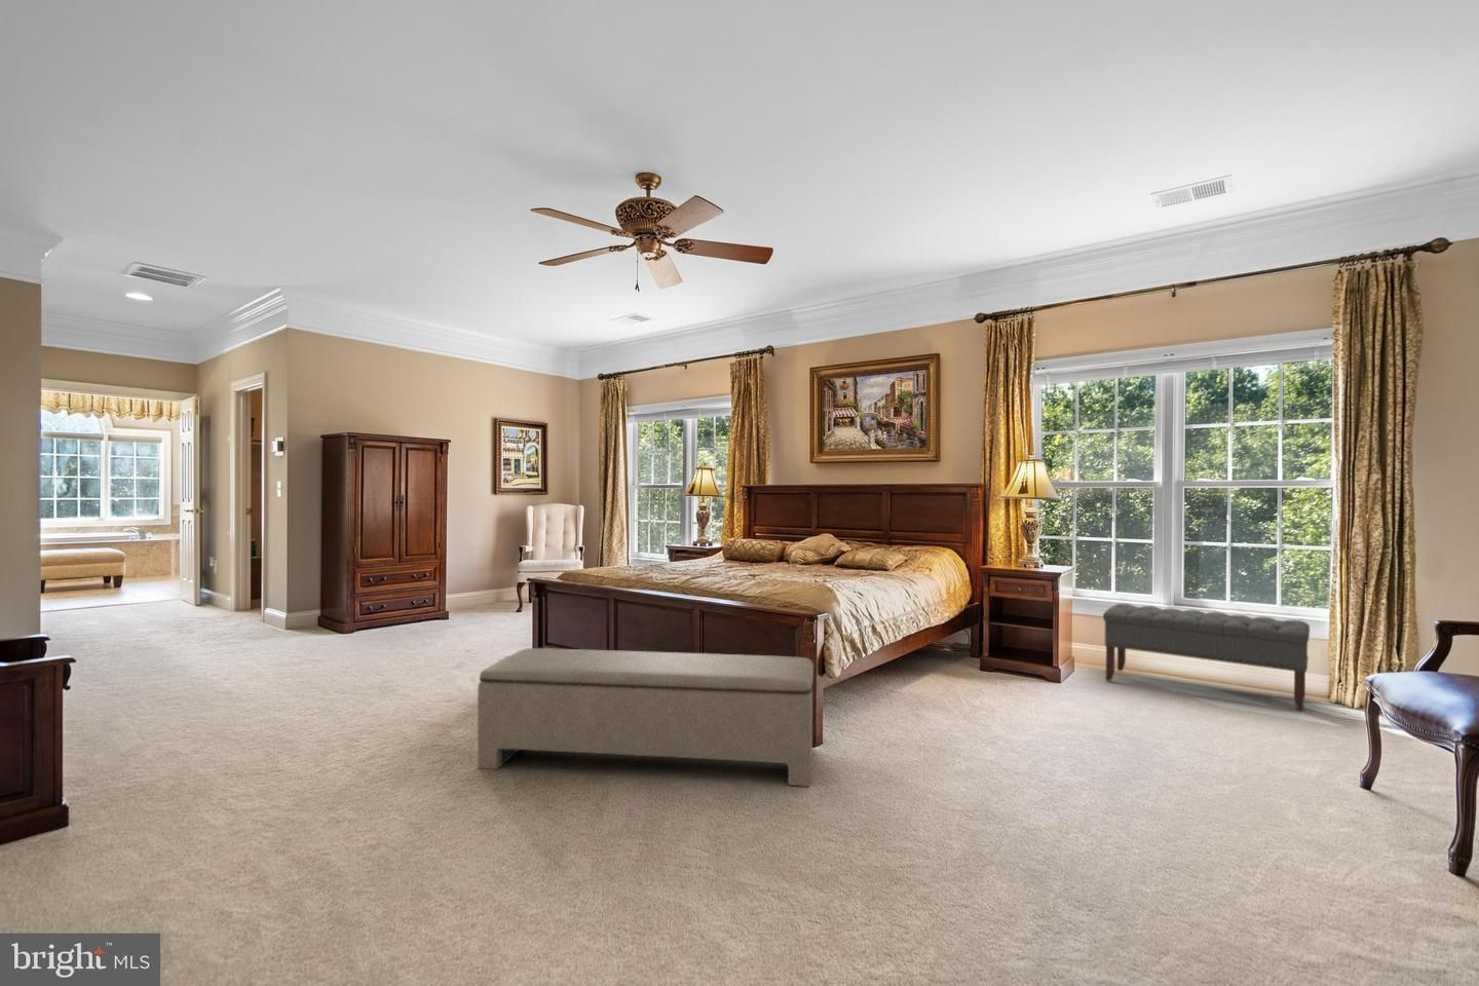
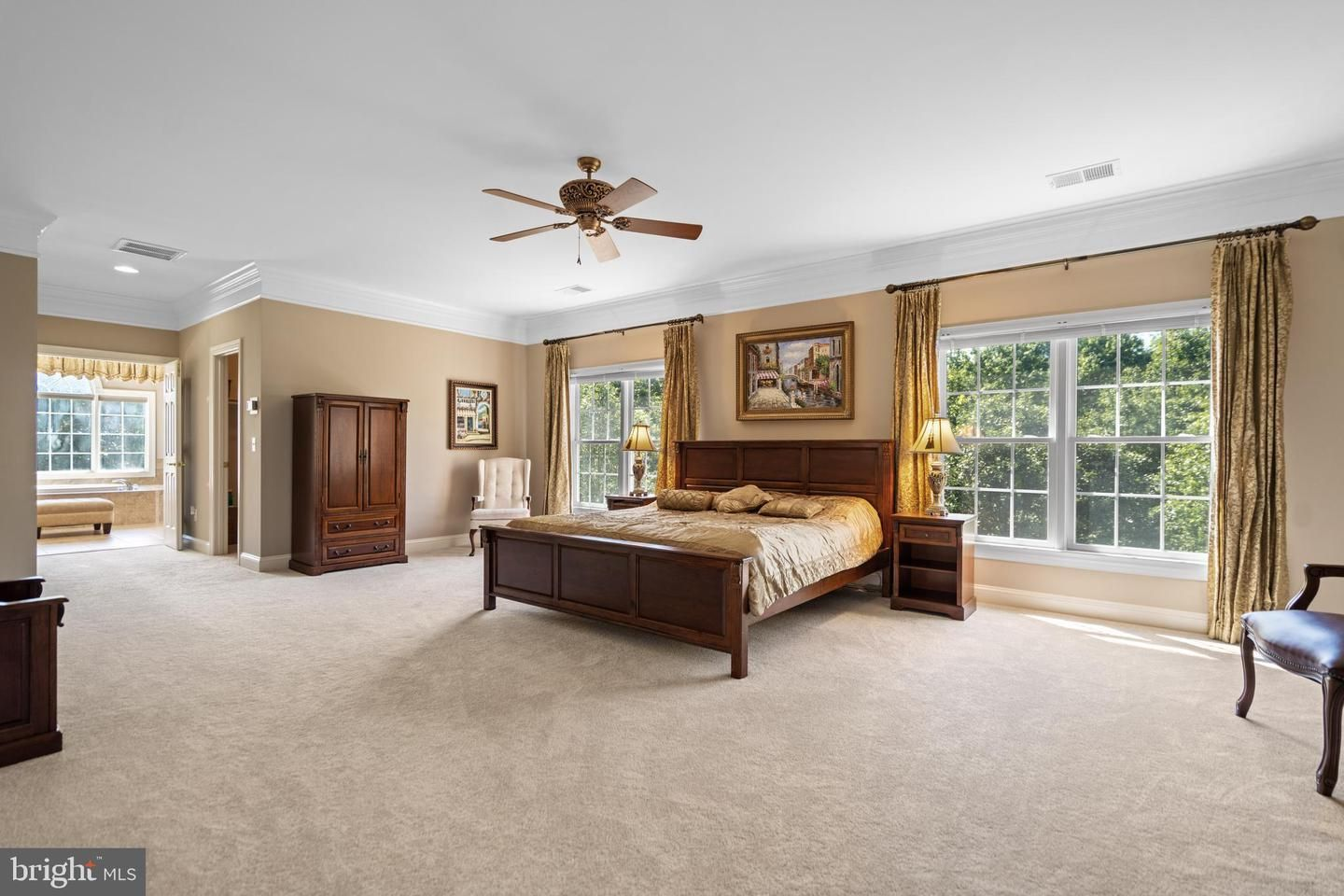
- bench (1202, 651)
- bench (651, 709)
